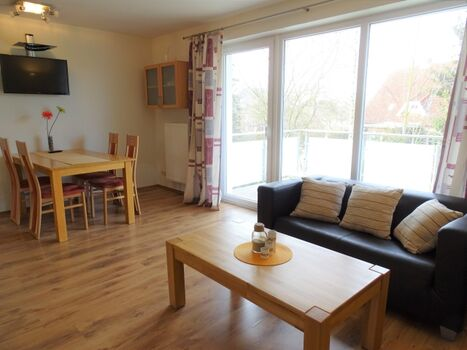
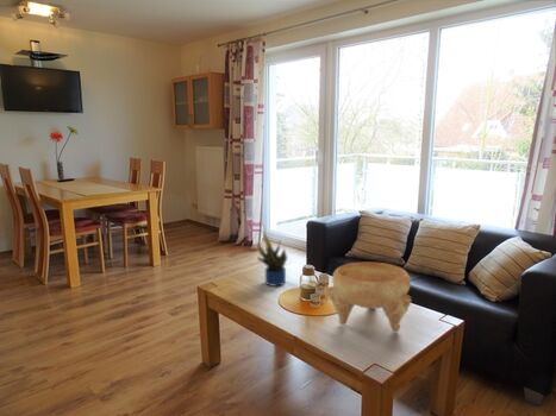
+ potted plant (269, 254)
+ decorative bowl (373, 294)
